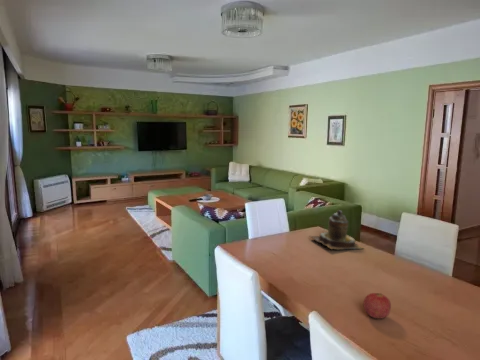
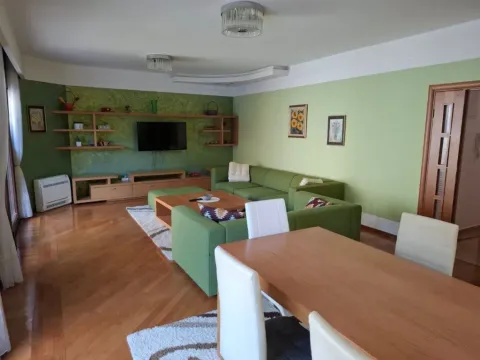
- teapot (336, 227)
- fruit (377, 304)
